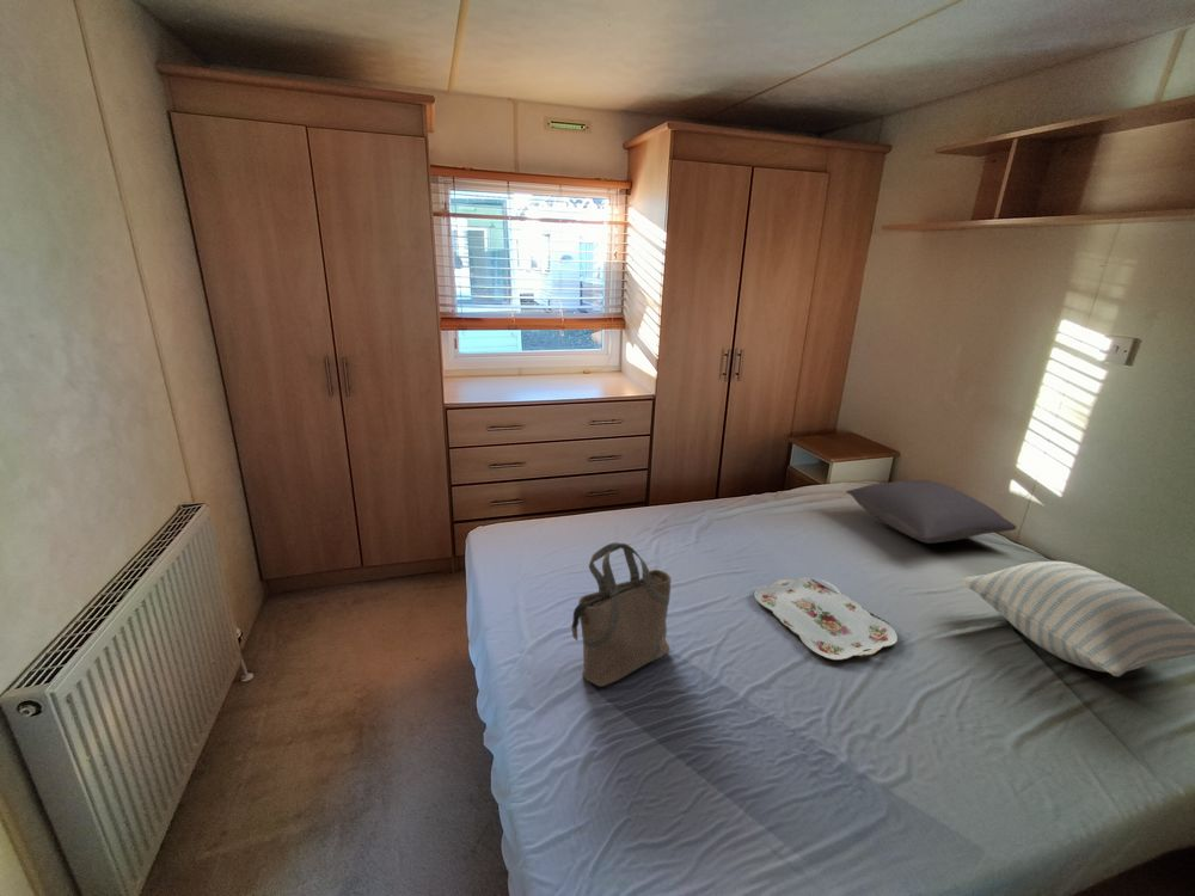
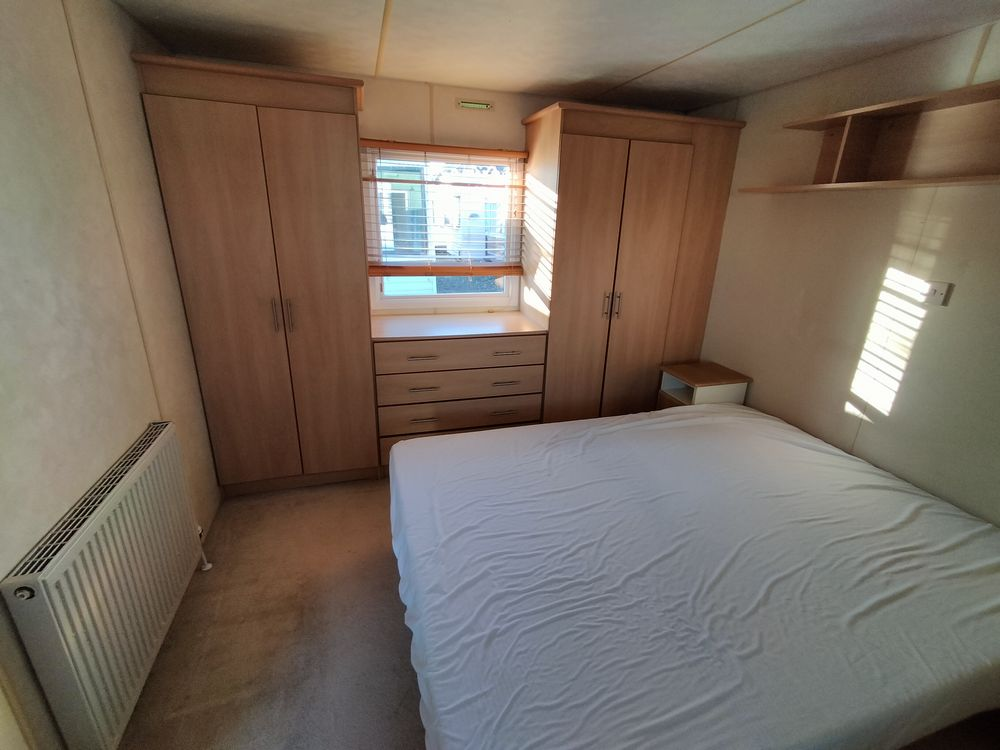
- serving tray (821, 614)
- tote bag (619, 608)
- pillow (1079, 610)
- pillow (924, 509)
